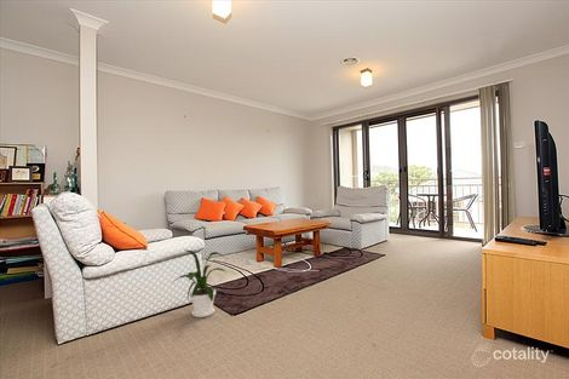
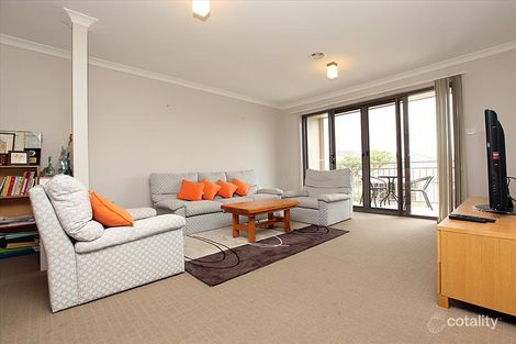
- house plant (201, 280)
